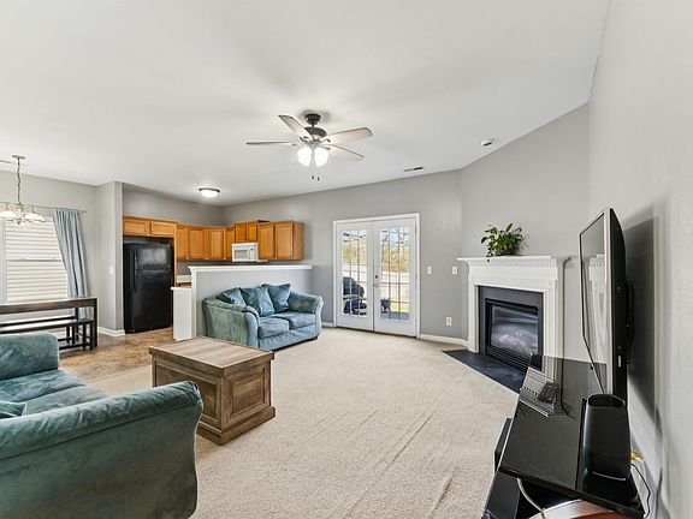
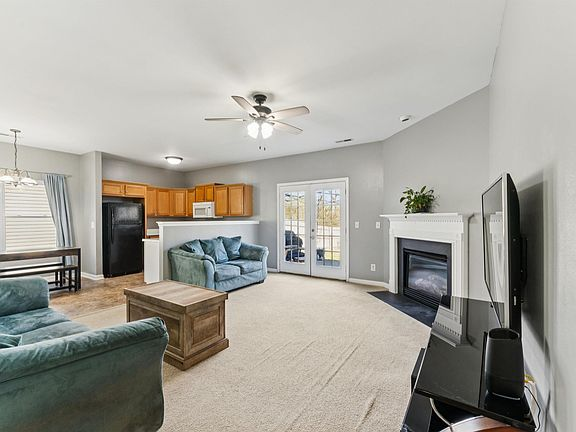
- remote control (549, 392)
